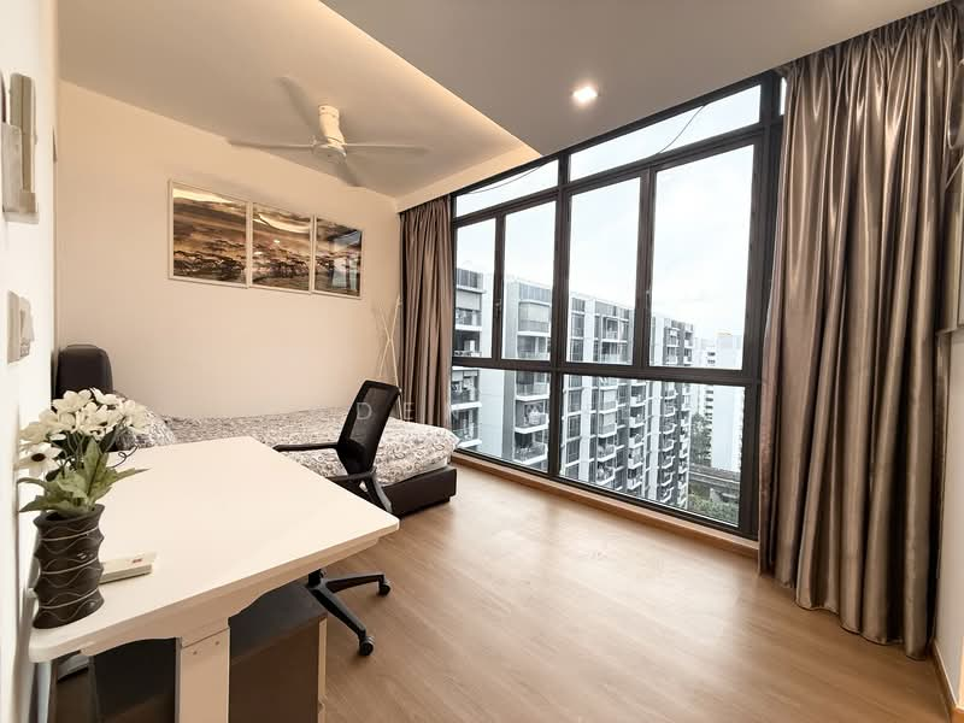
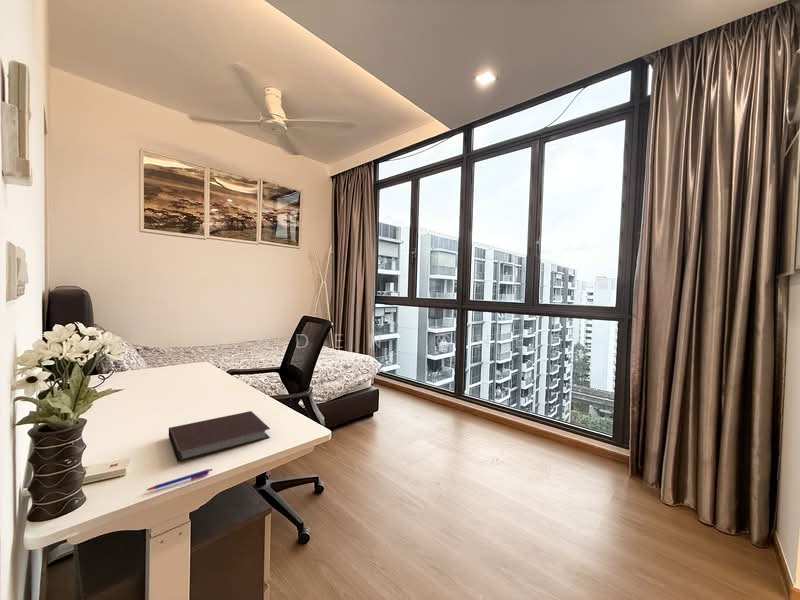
+ notebook (219, 432)
+ pen (180, 479)
